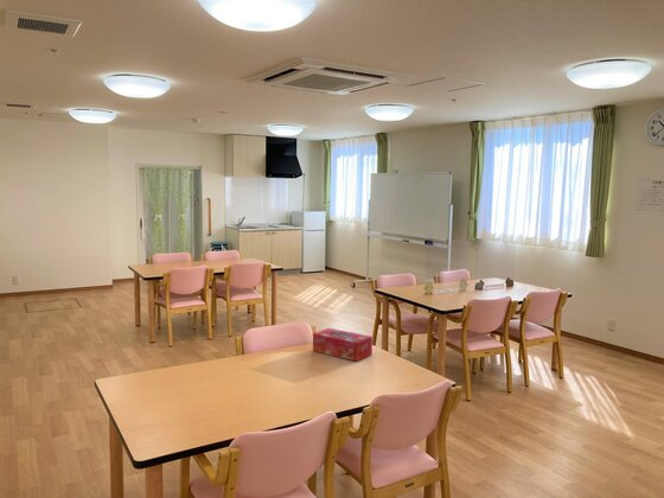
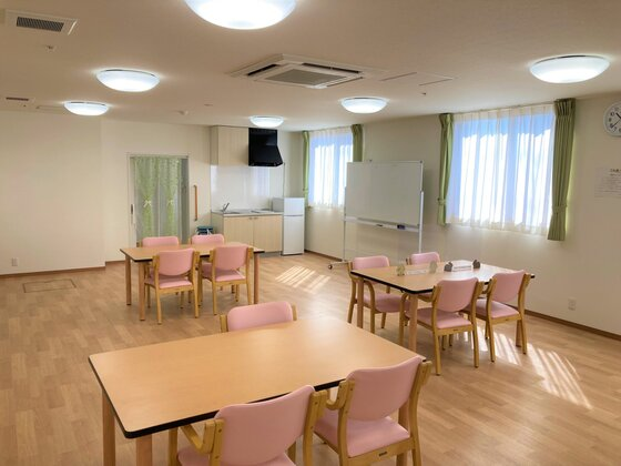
- tissue box (341, 344)
